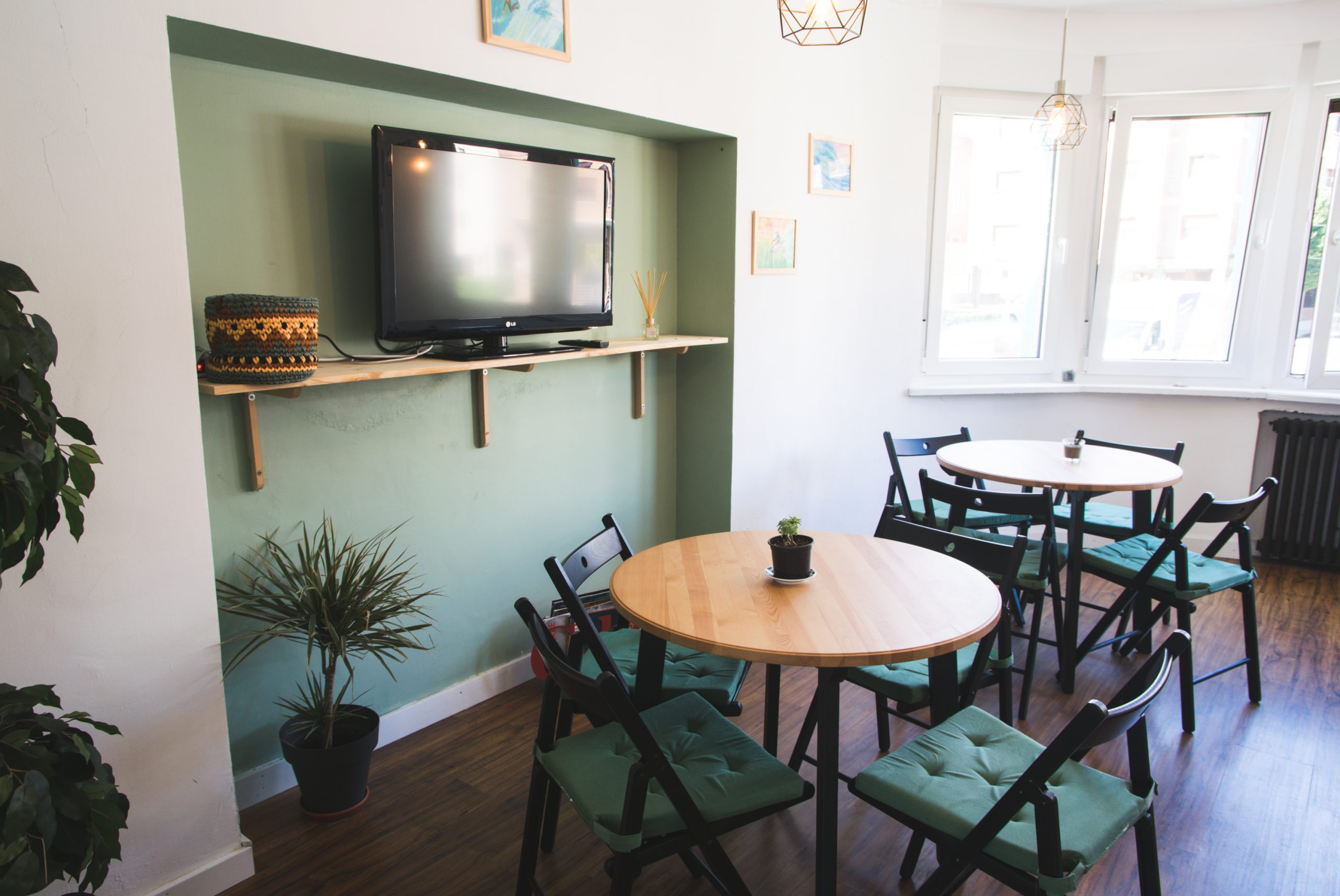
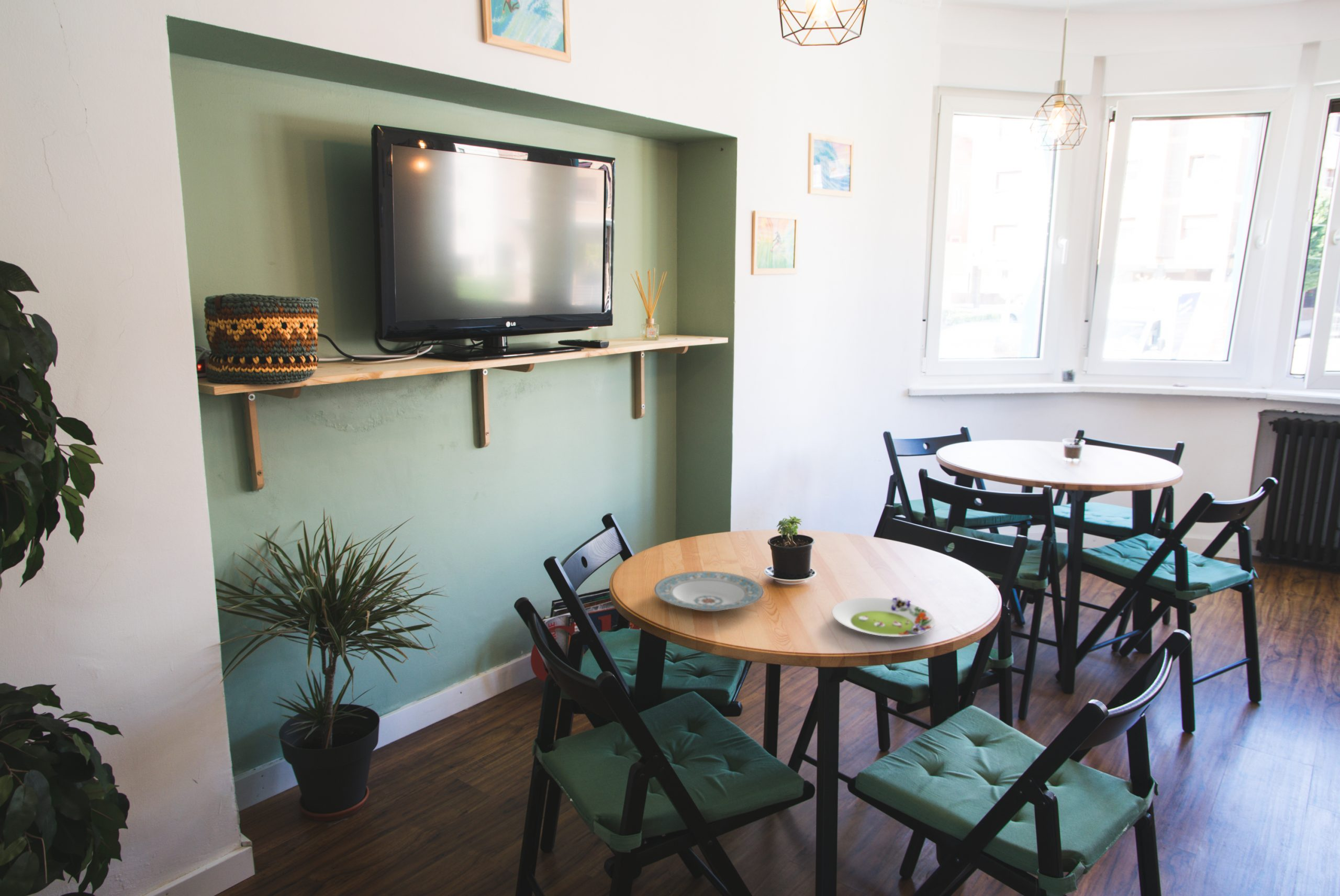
+ plate (708, 596)
+ salad plate (883, 618)
